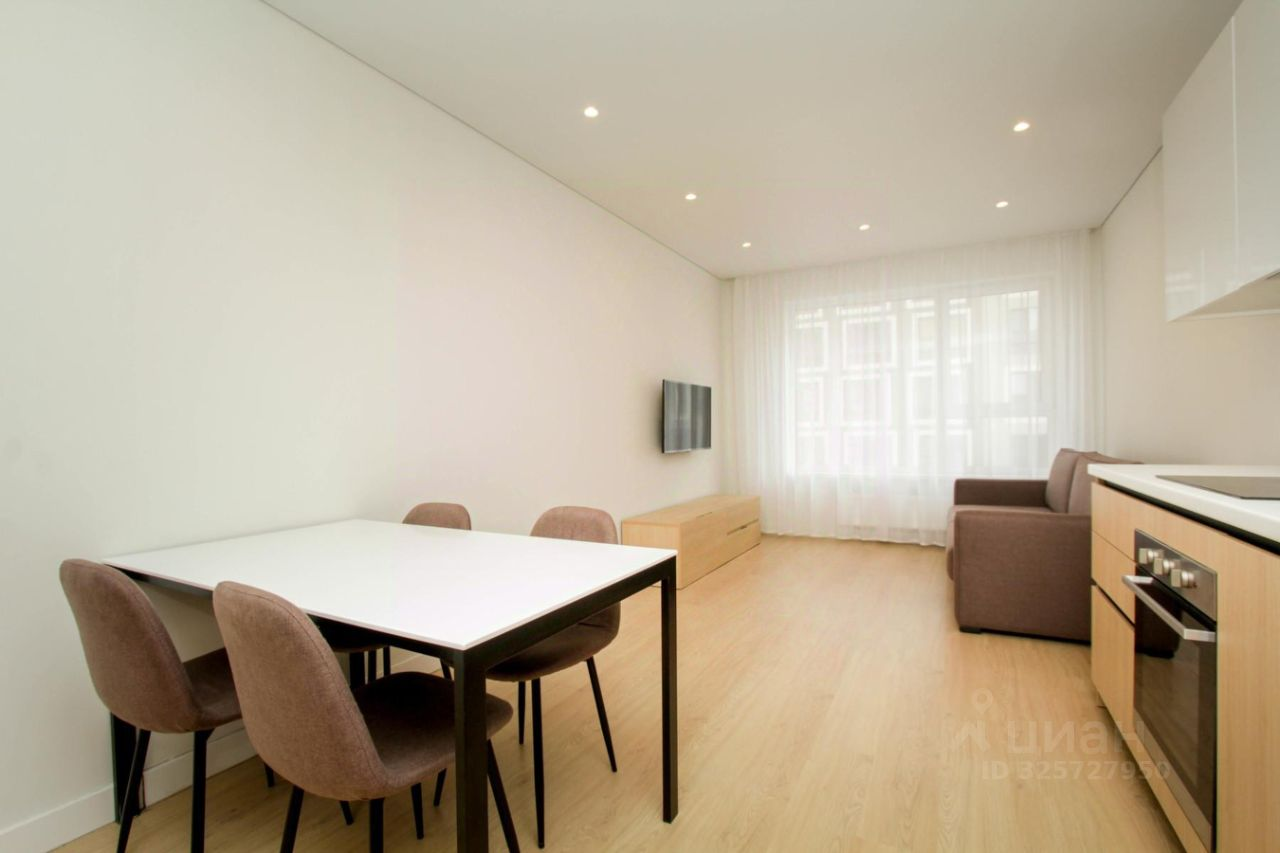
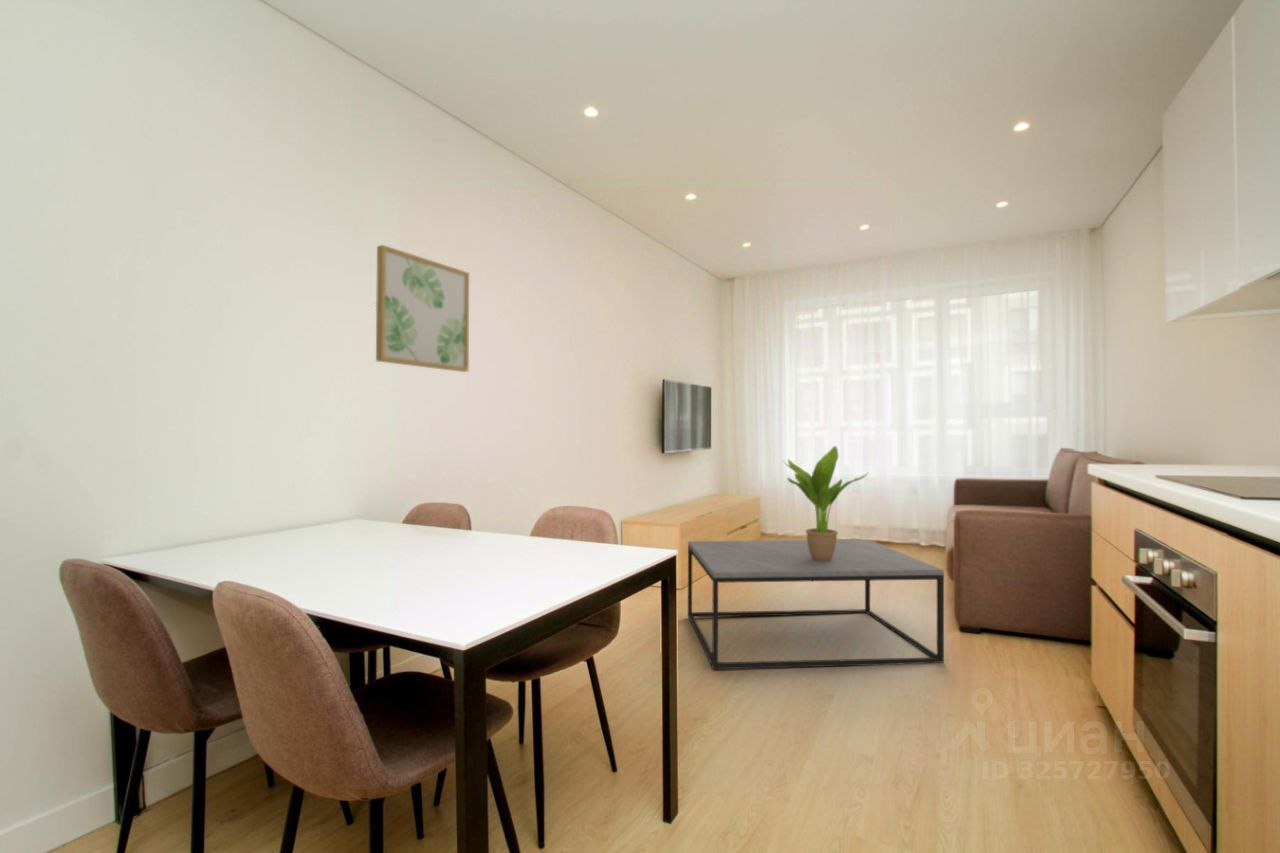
+ wall art (426, 313)
+ coffee table (799, 581)
+ potted plant (813, 501)
